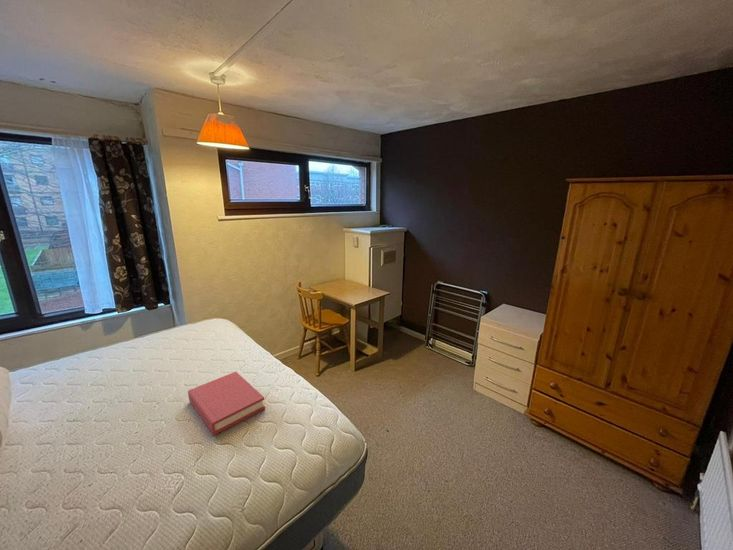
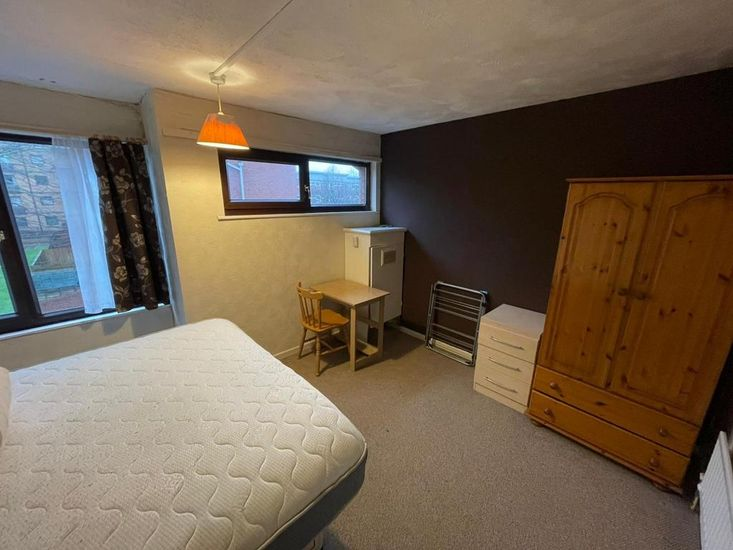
- hardback book (226, 399)
